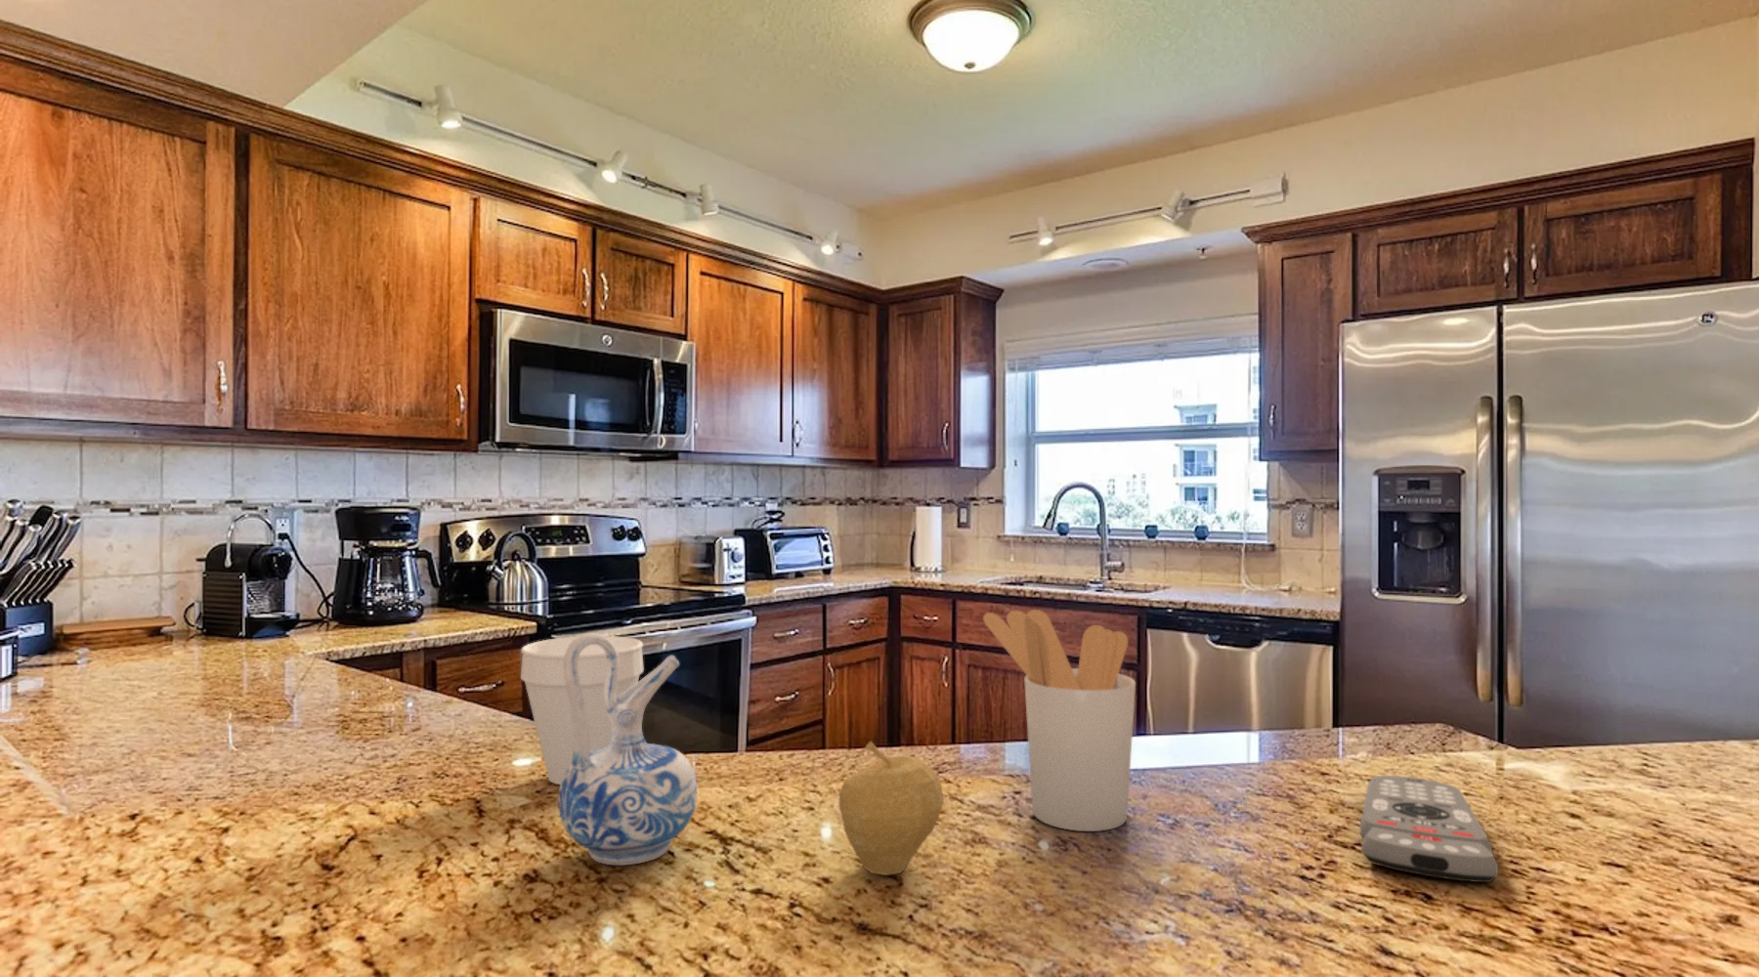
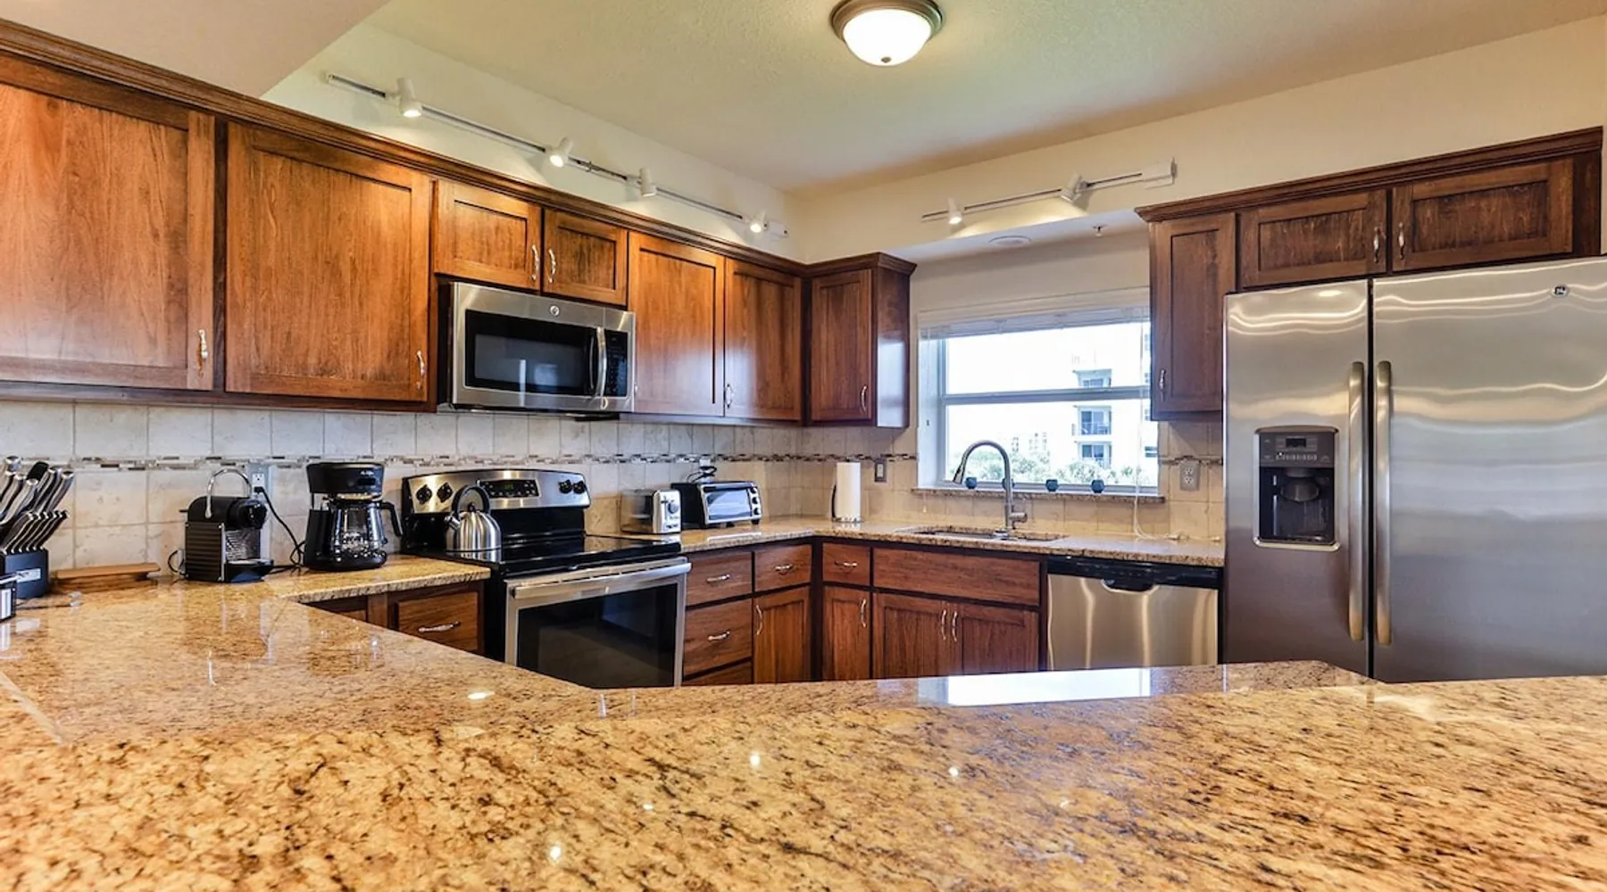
- cup (586, 710)
- fruit (892, 801)
- utensil holder (1058, 707)
- remote control (1420, 822)
- ceramic pitcher (628, 740)
